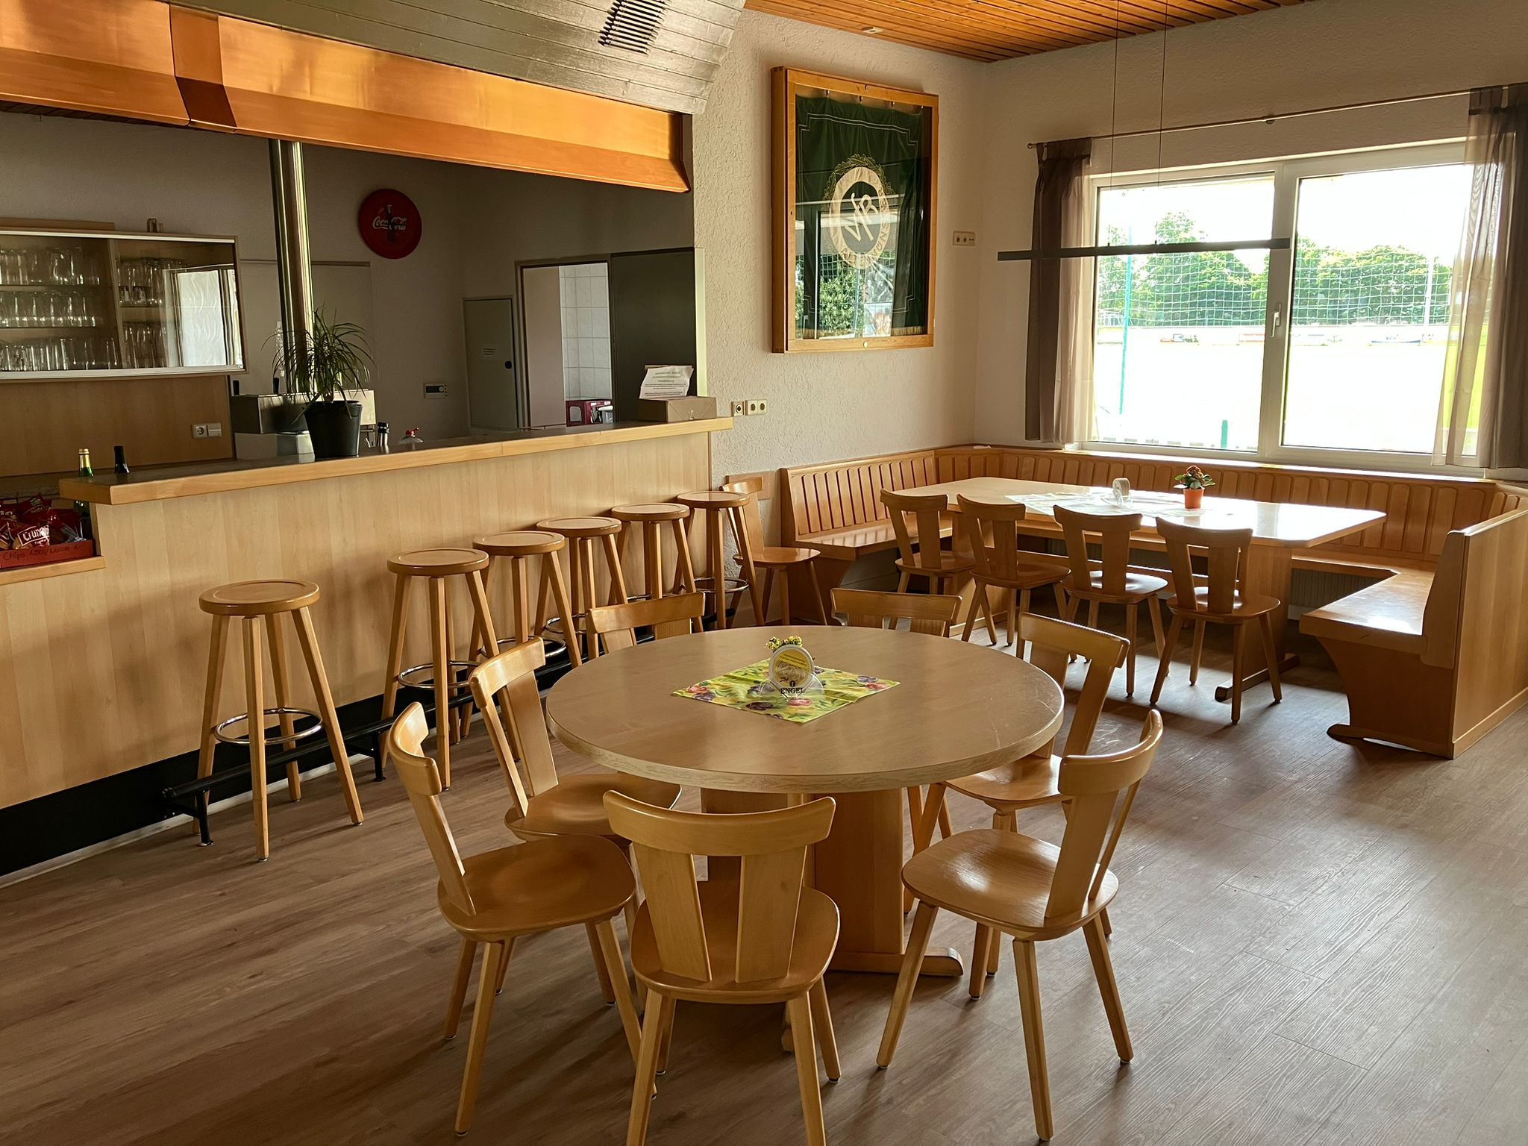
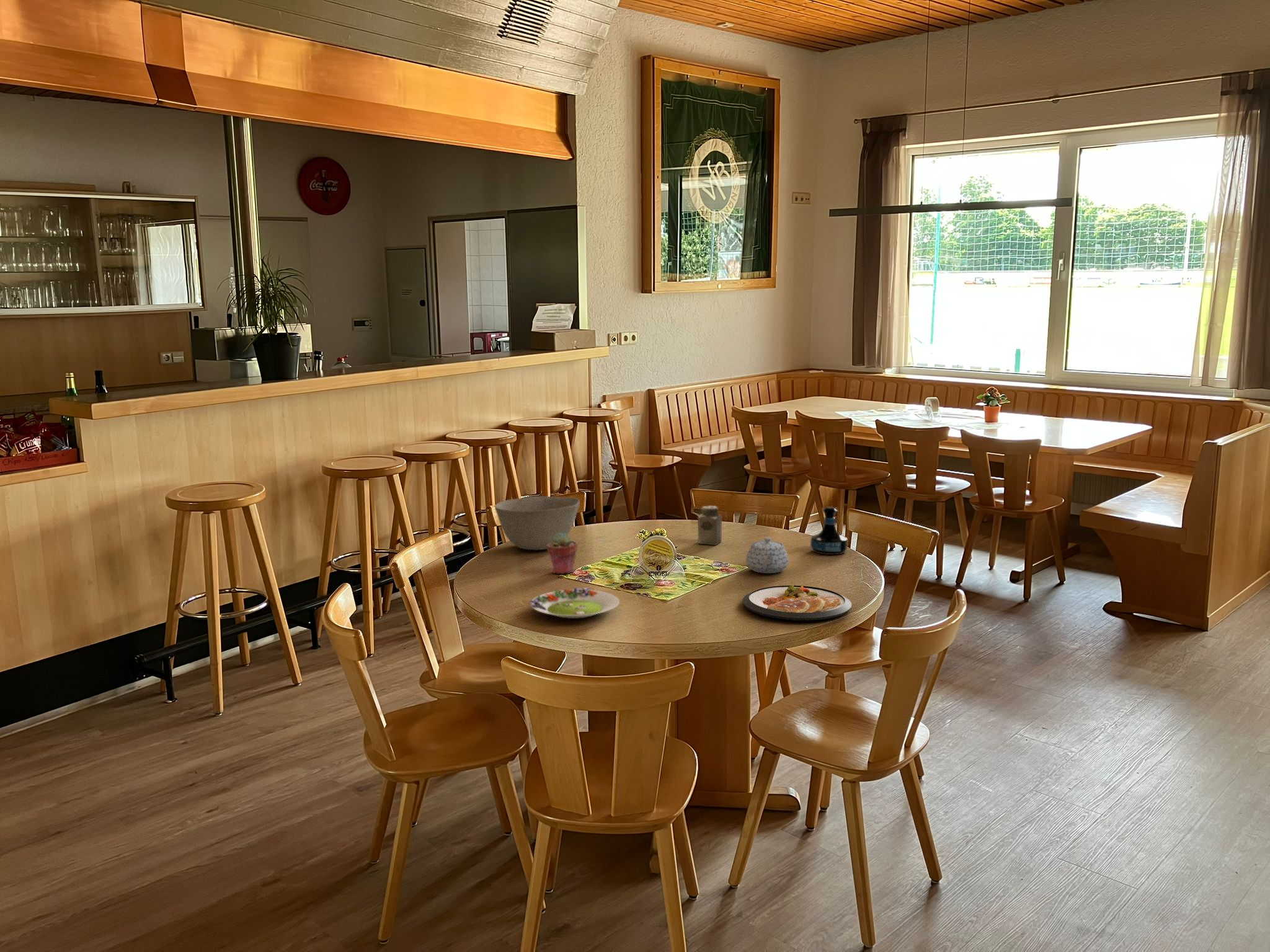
+ salt shaker (709, 524)
+ teapot (767, 554)
+ salad plate (575, 604)
+ tequila bottle (829, 529)
+ dish (796, 599)
+ potted succulent (562, 552)
+ bowl (537, 524)
